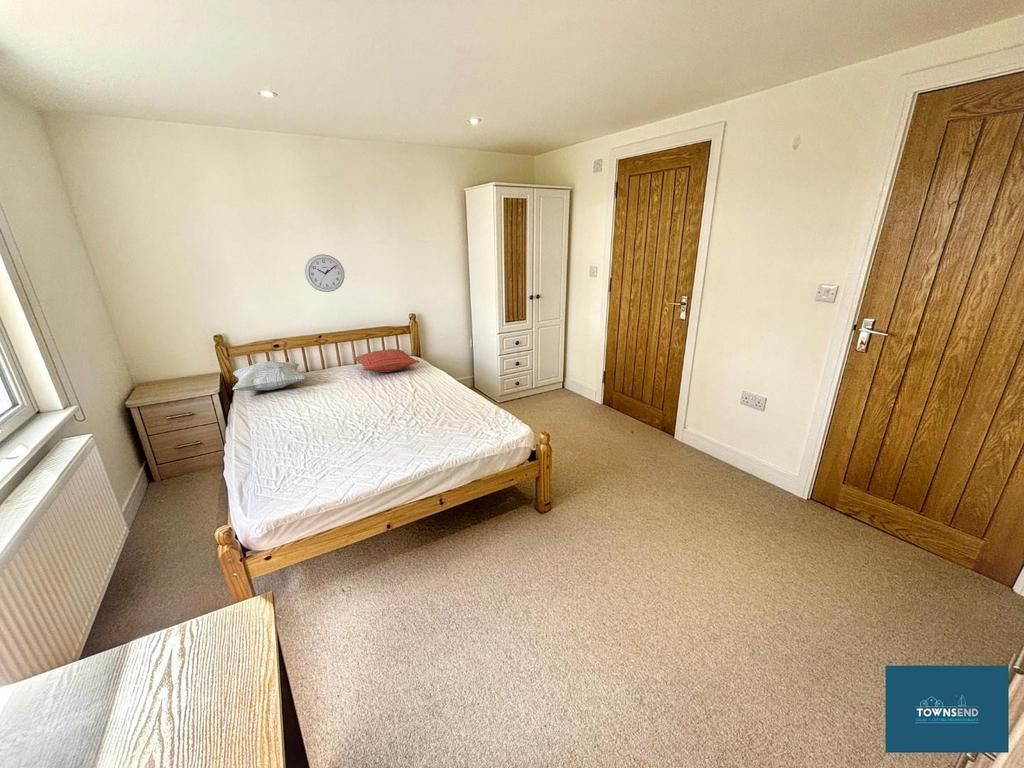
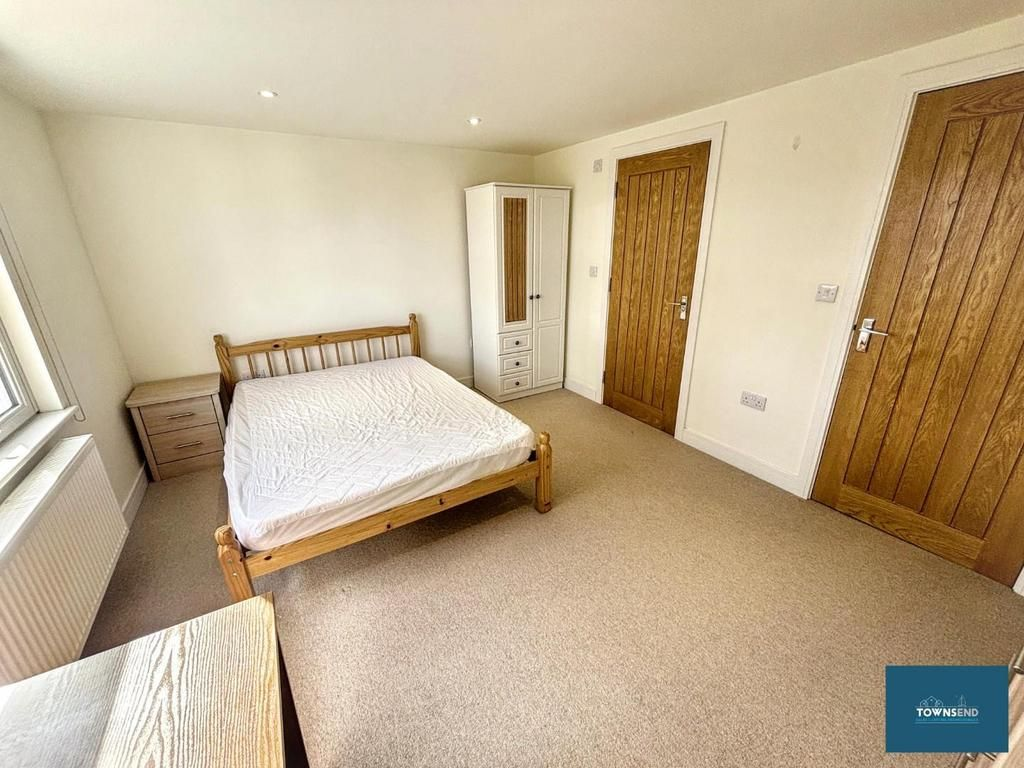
- pillow (385, 360)
- decorative pillow (268, 375)
- wall clock (325, 273)
